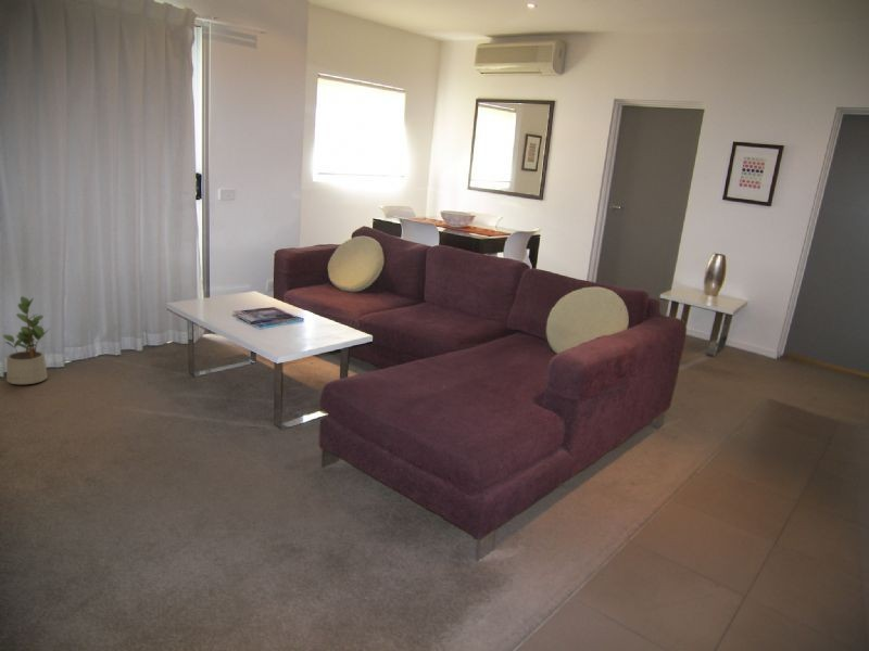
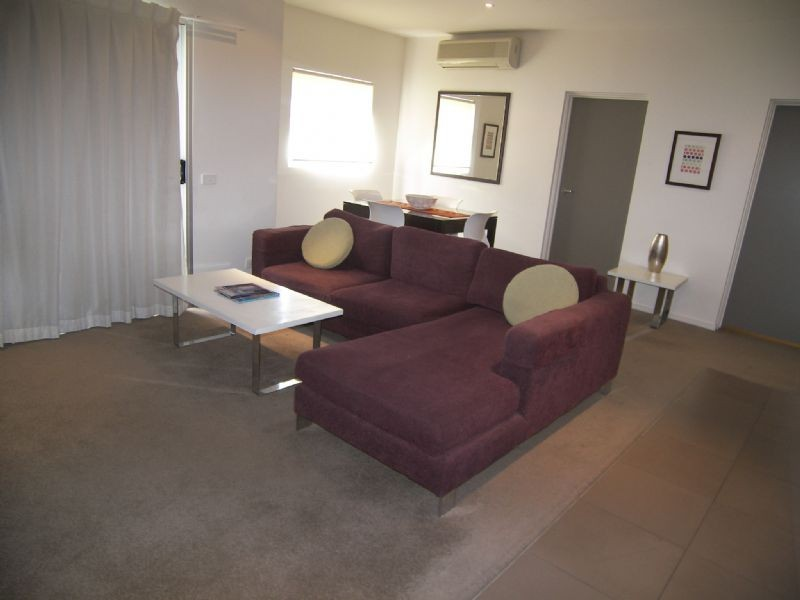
- potted plant (25, 337)
